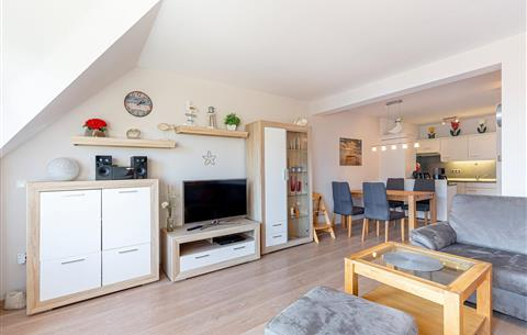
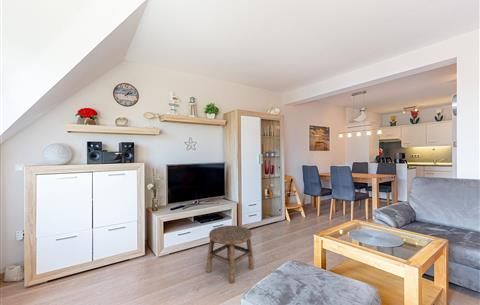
+ stool (230, 250)
